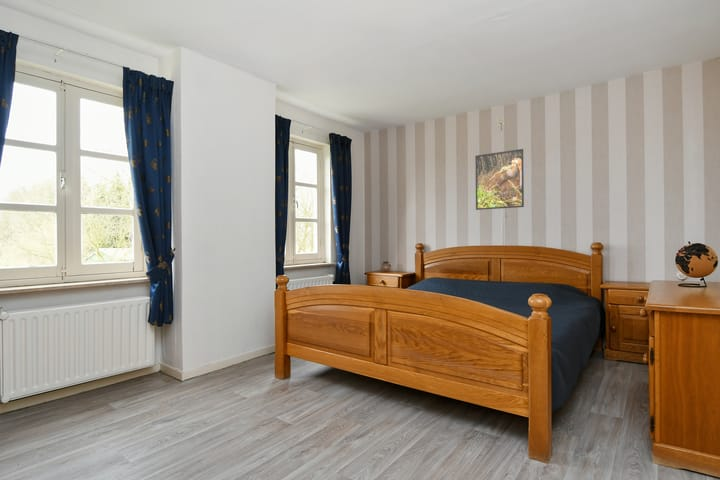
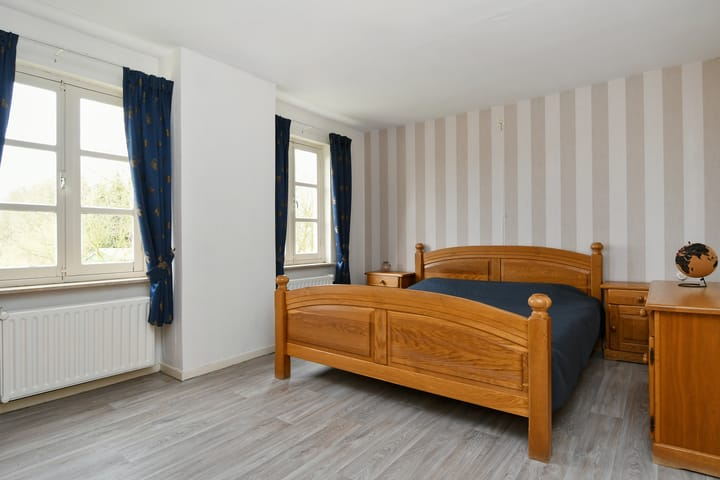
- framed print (498, 180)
